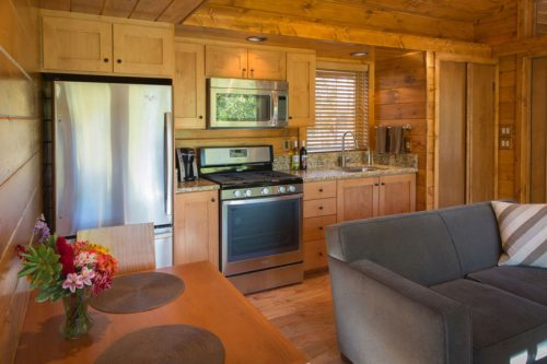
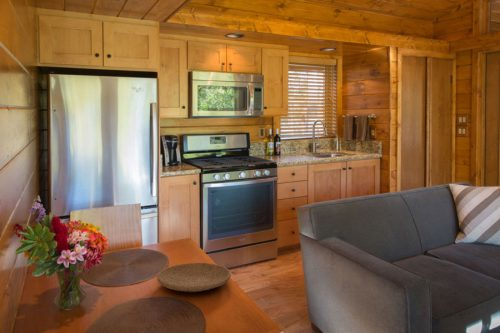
+ plate (194, 279)
